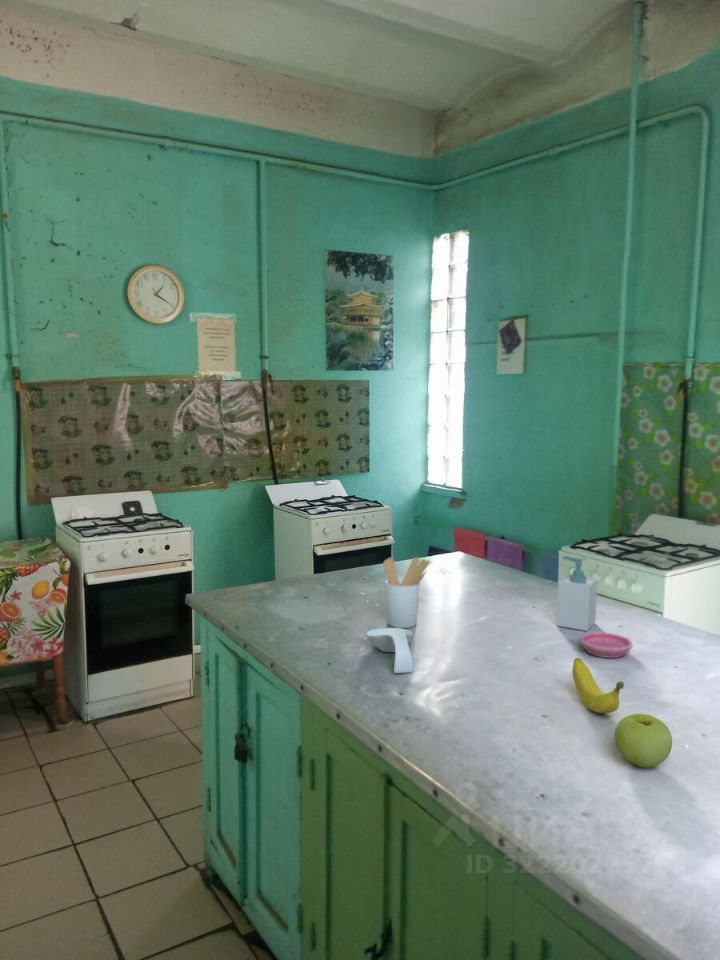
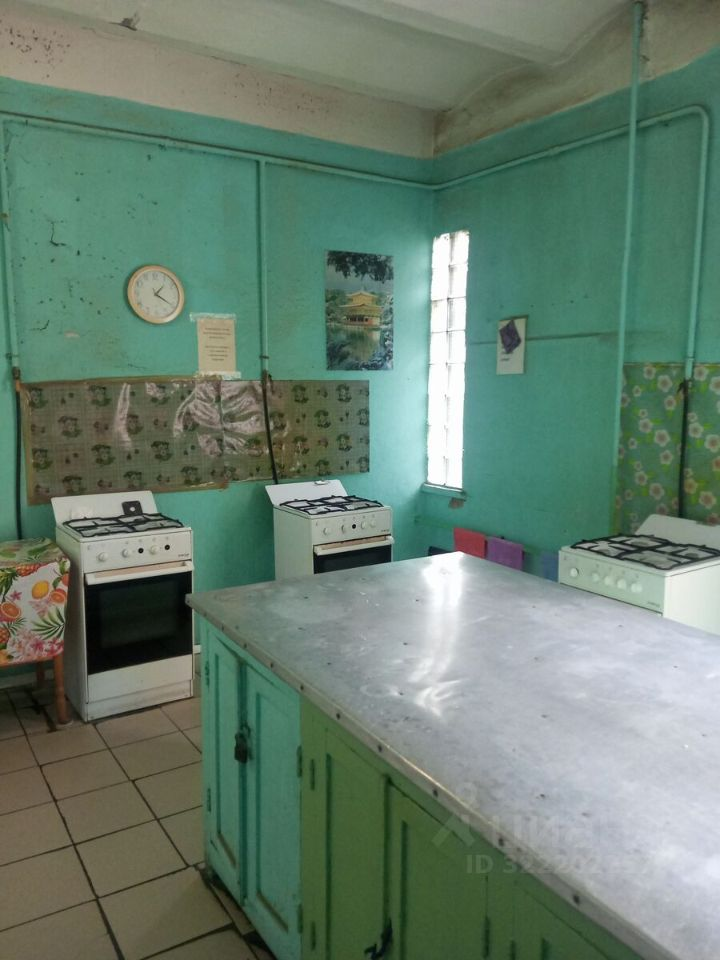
- soap bottle (577, 591)
- apple (643, 741)
- banana (595, 686)
- spoon rest (394, 642)
- saucer (605, 645)
- utensil holder (407, 590)
